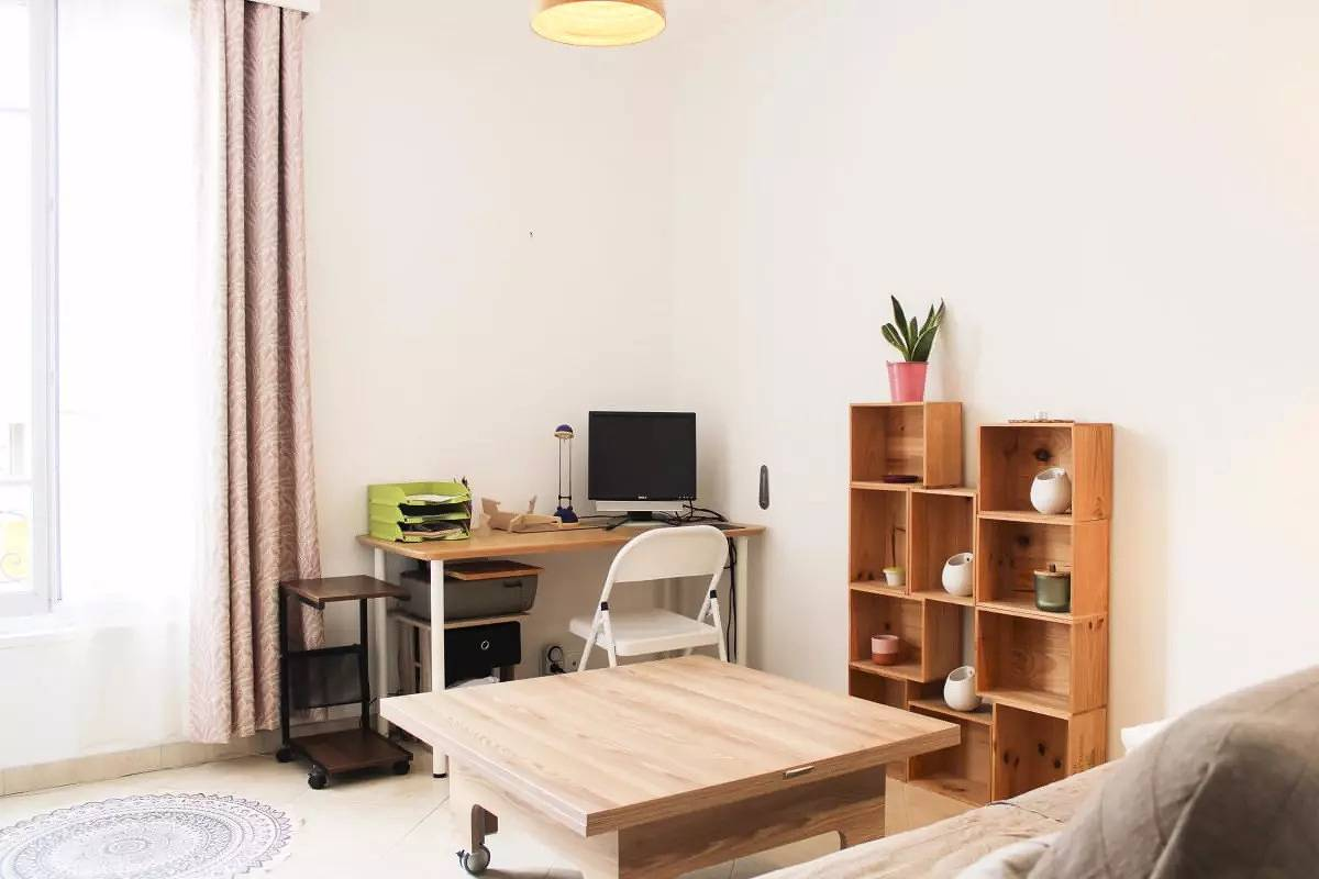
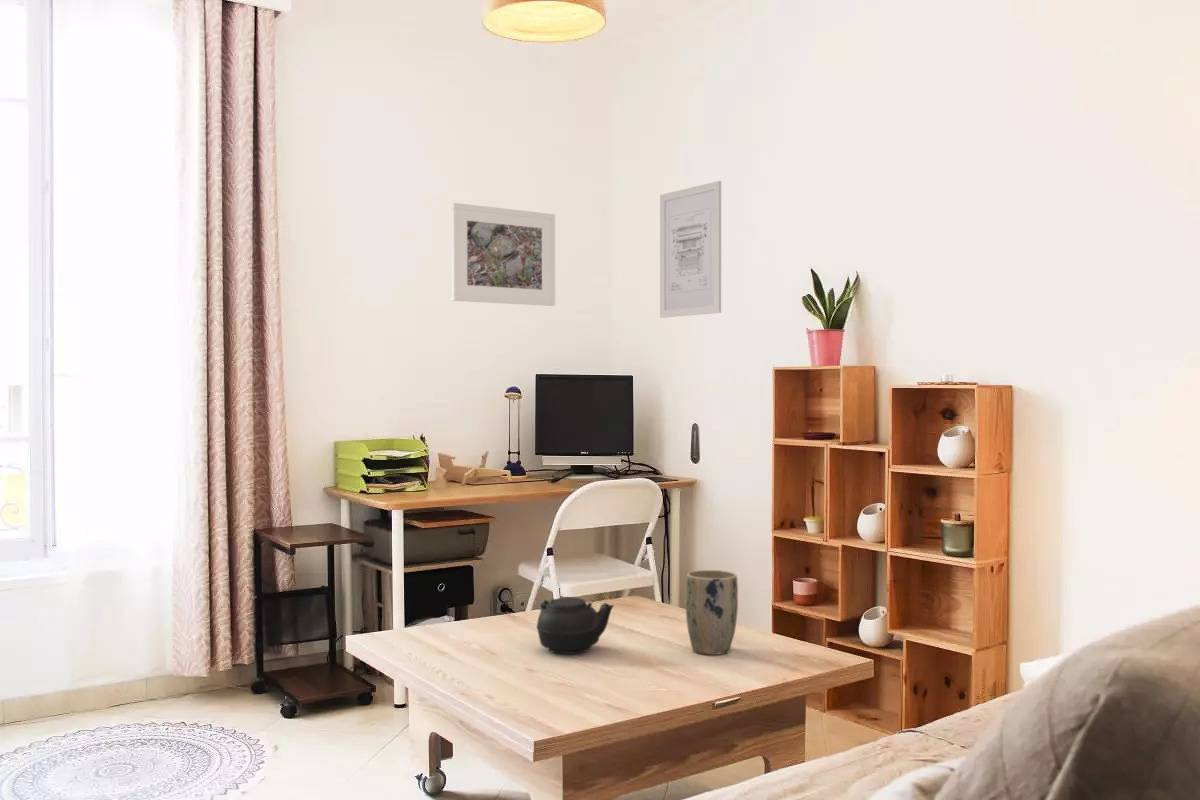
+ wall art (689, 251)
+ teapot (575, 625)
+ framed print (504, 256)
+ plant pot (711, 612)
